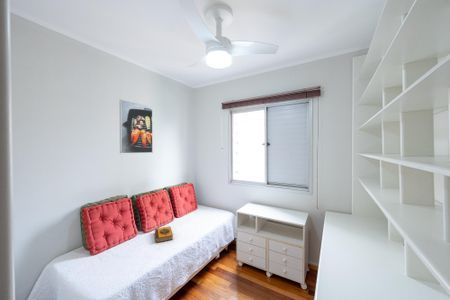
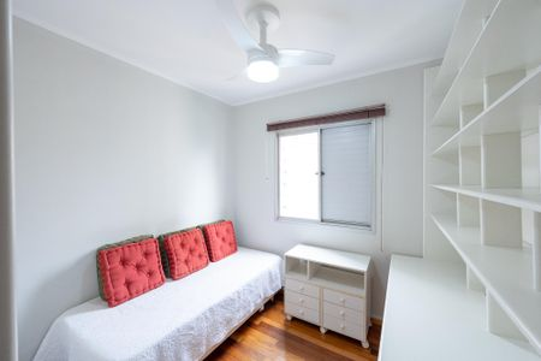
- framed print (137, 128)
- hardback book (163, 233)
